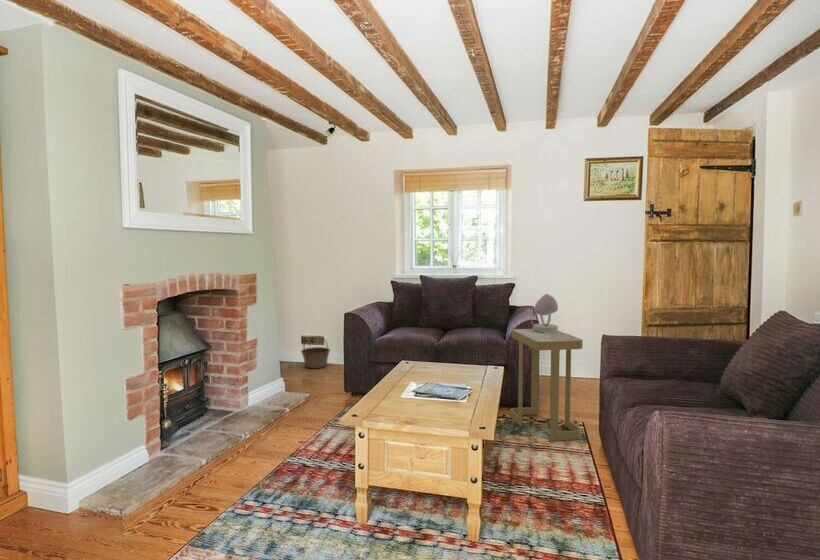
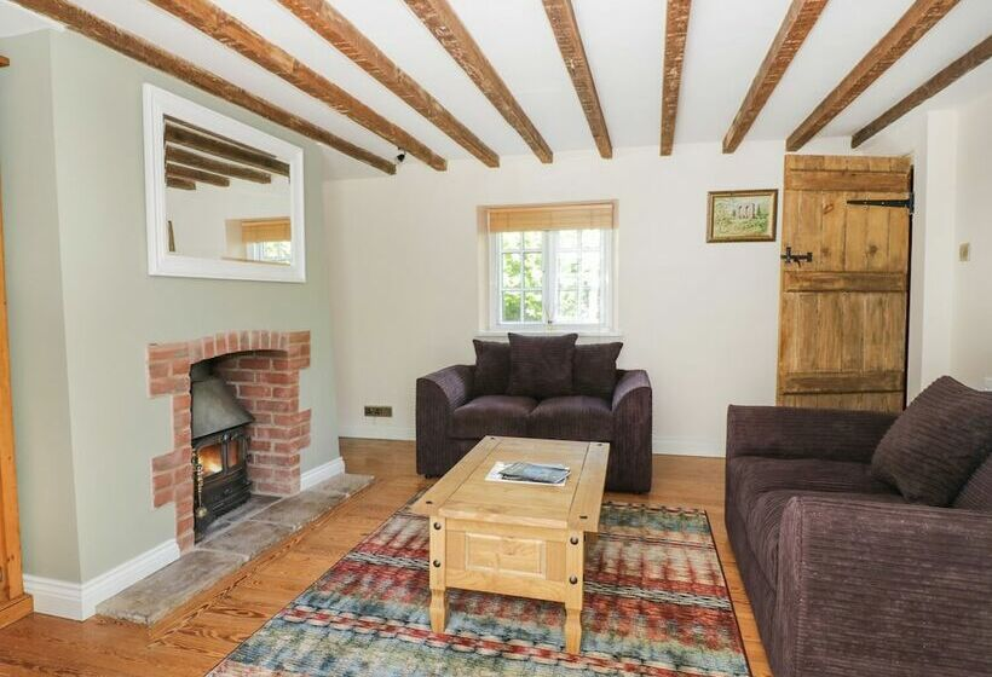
- side table (538, 380)
- table lamp (551, 313)
- basket (315, 351)
